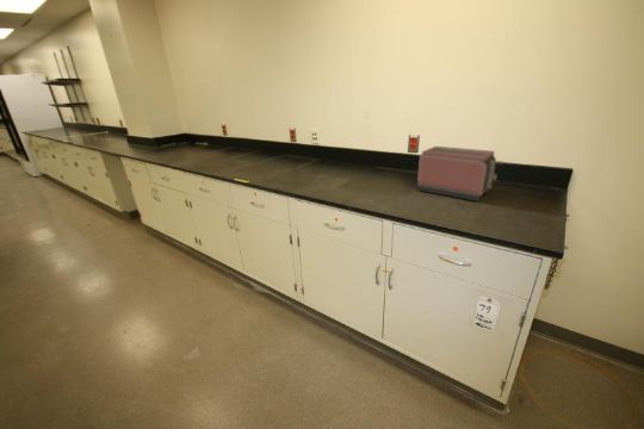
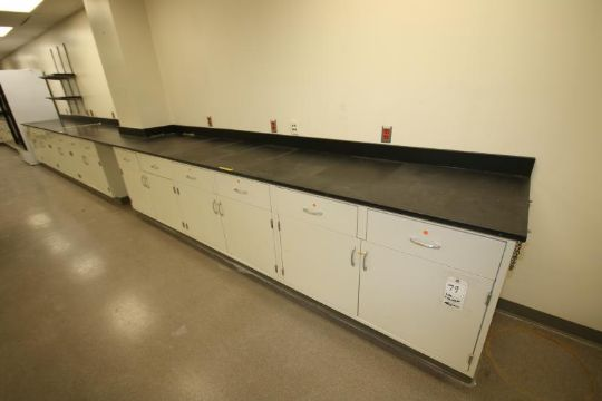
- toaster (459, 172)
